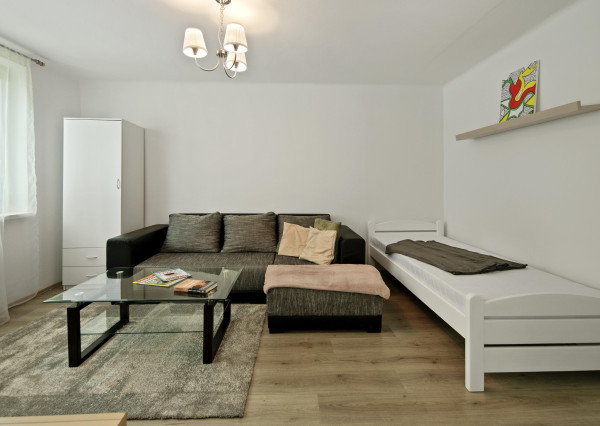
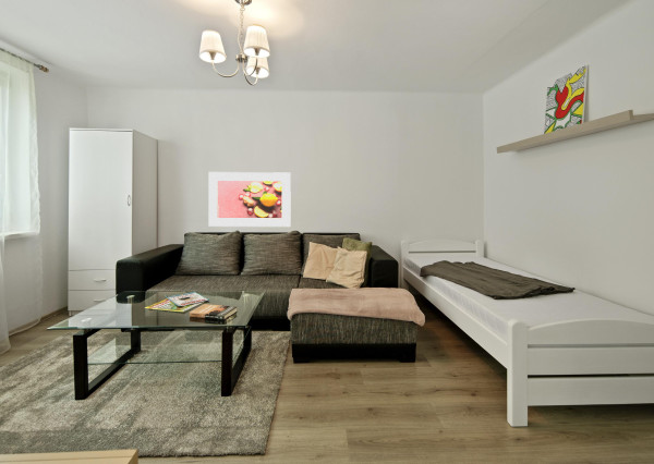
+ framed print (250, 199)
